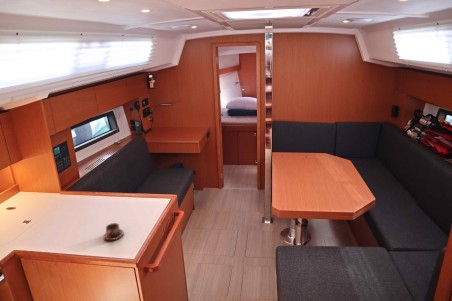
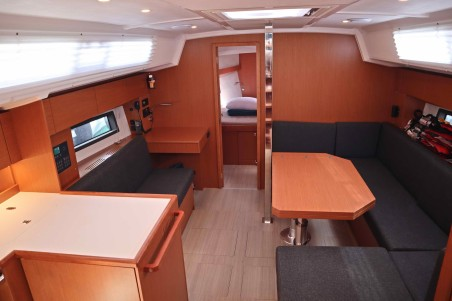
- cup (112, 231)
